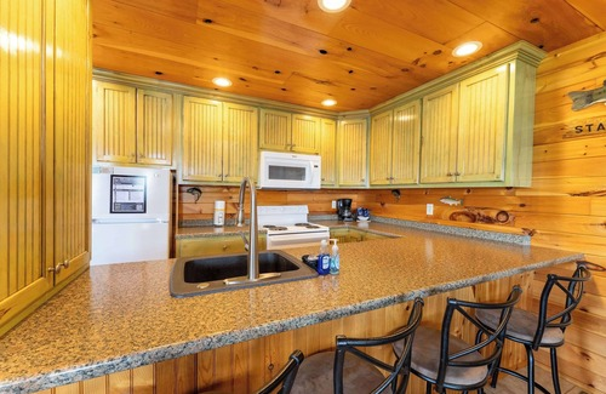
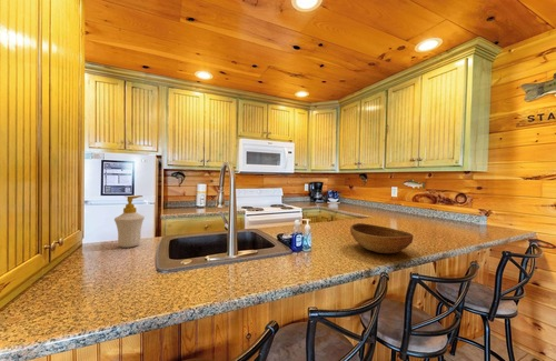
+ soap bottle (129, 220)
+ bowl (379, 239)
